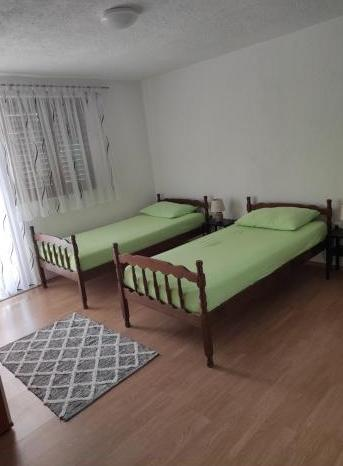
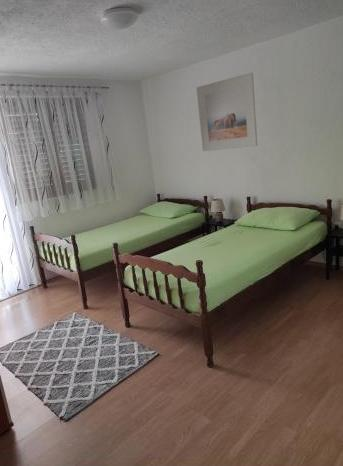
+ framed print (225, 115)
